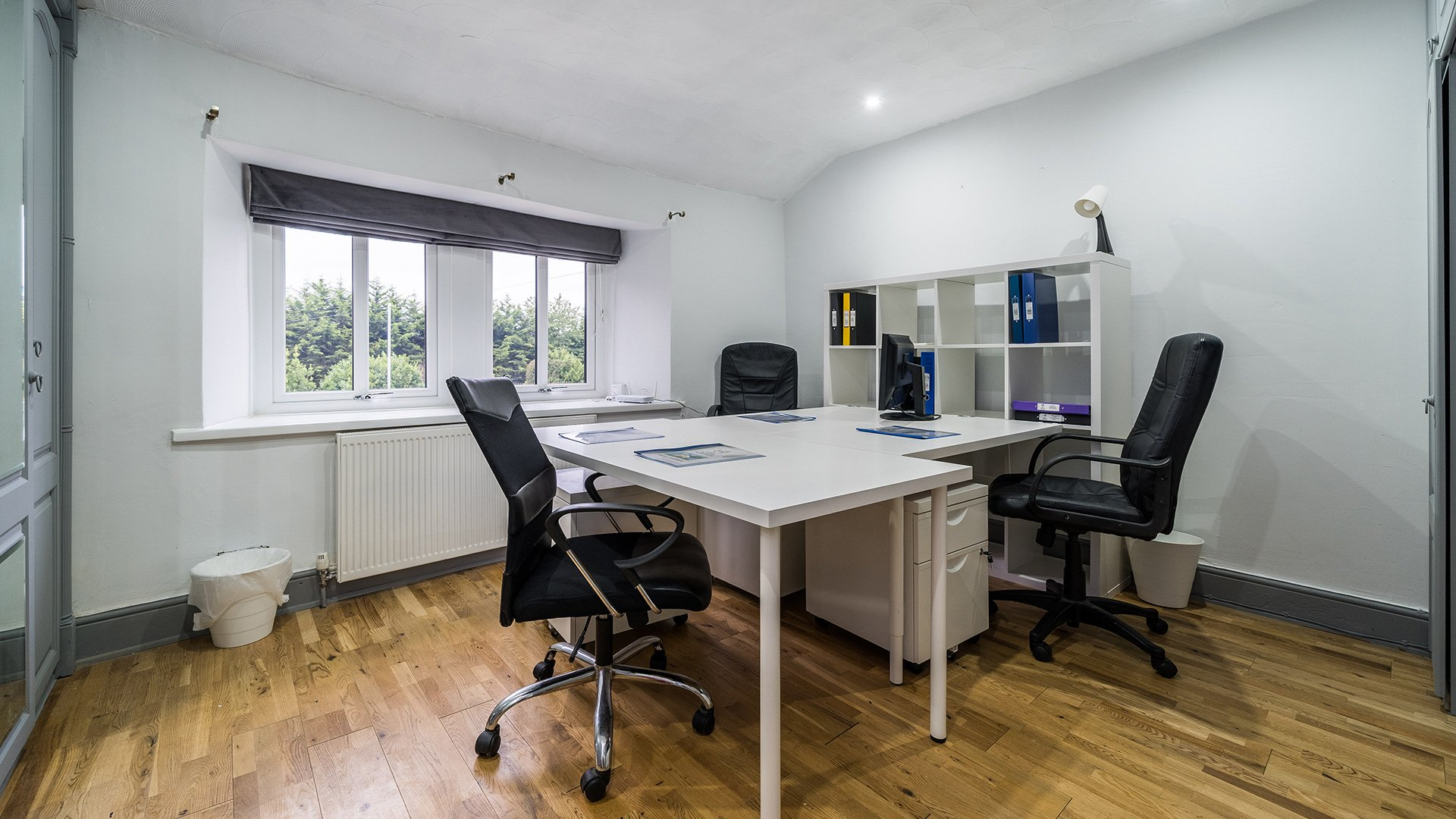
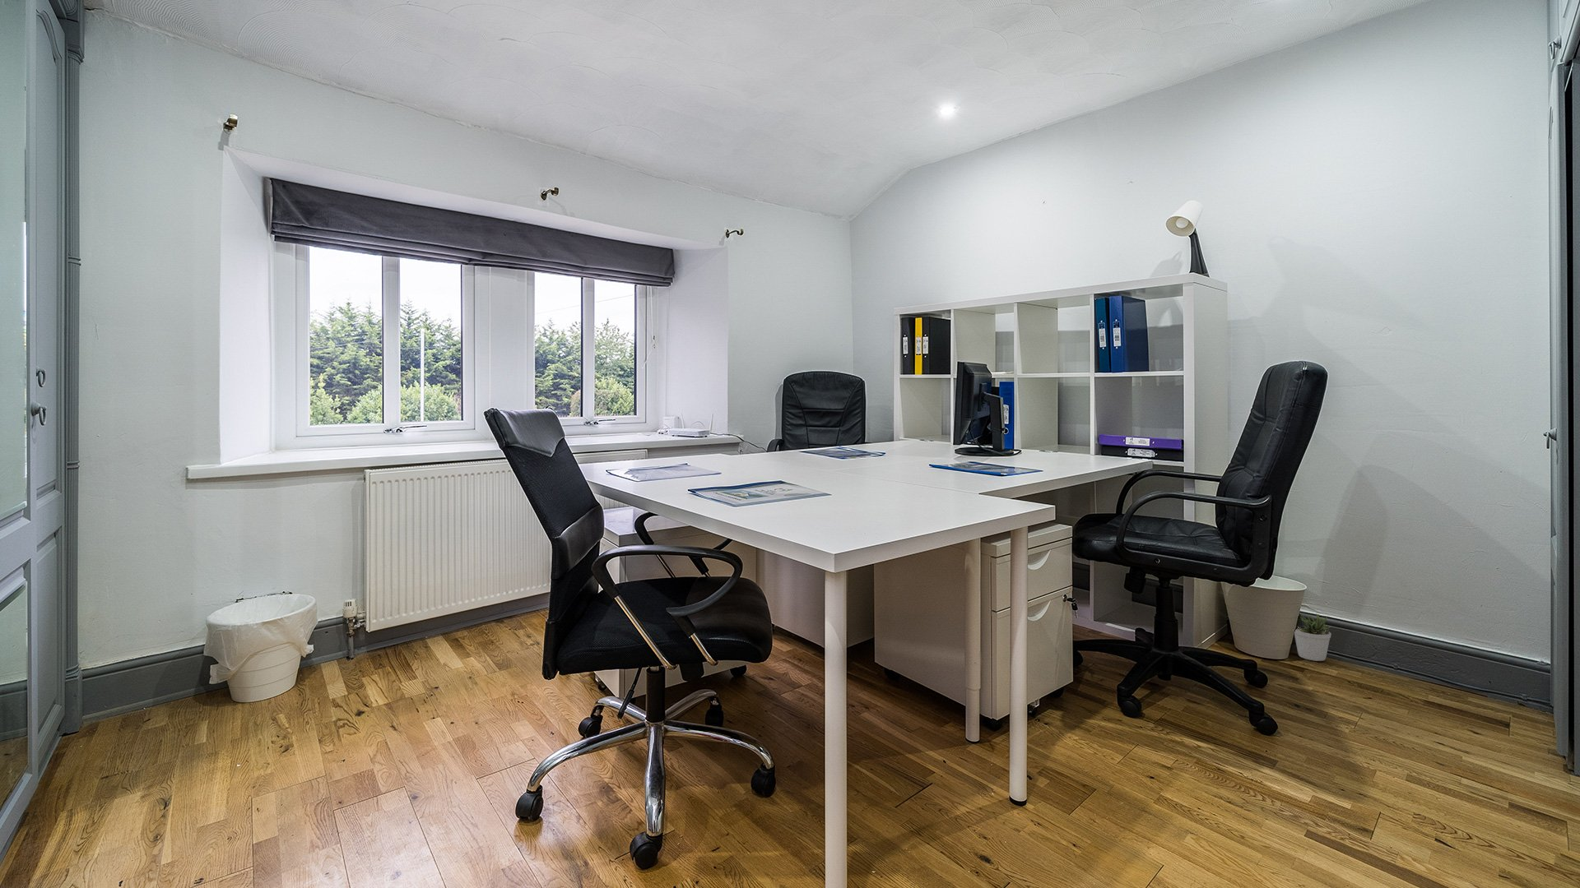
+ potted plant (1311, 634)
